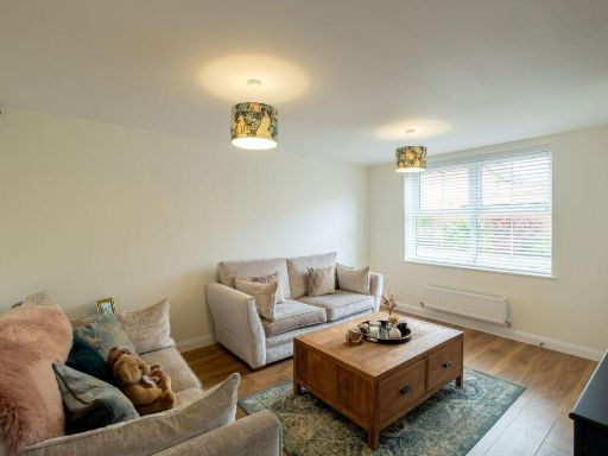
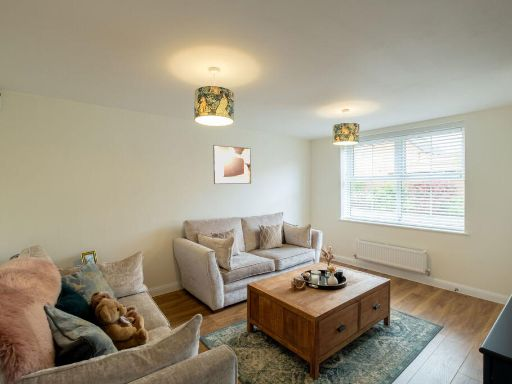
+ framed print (233, 165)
